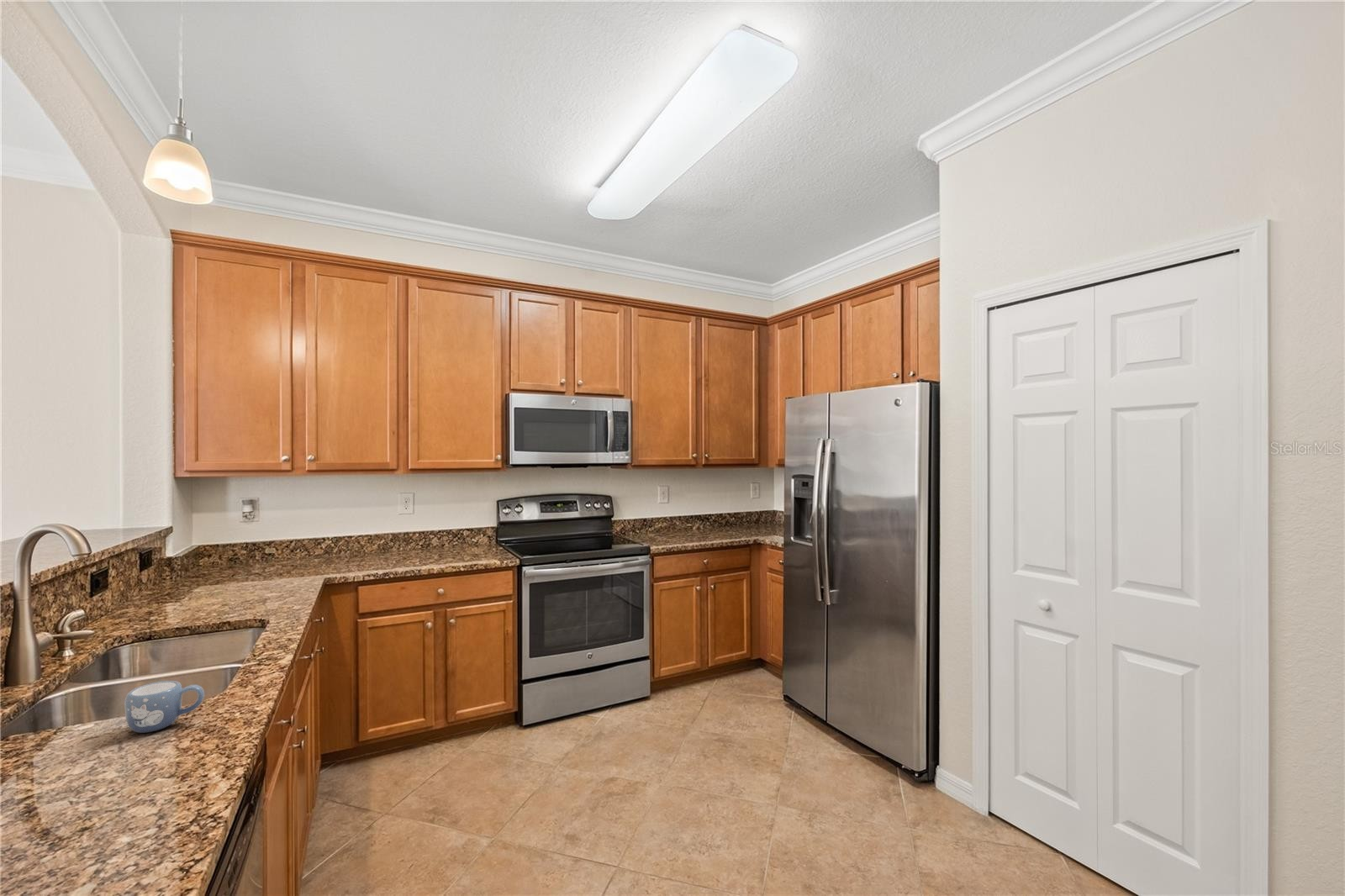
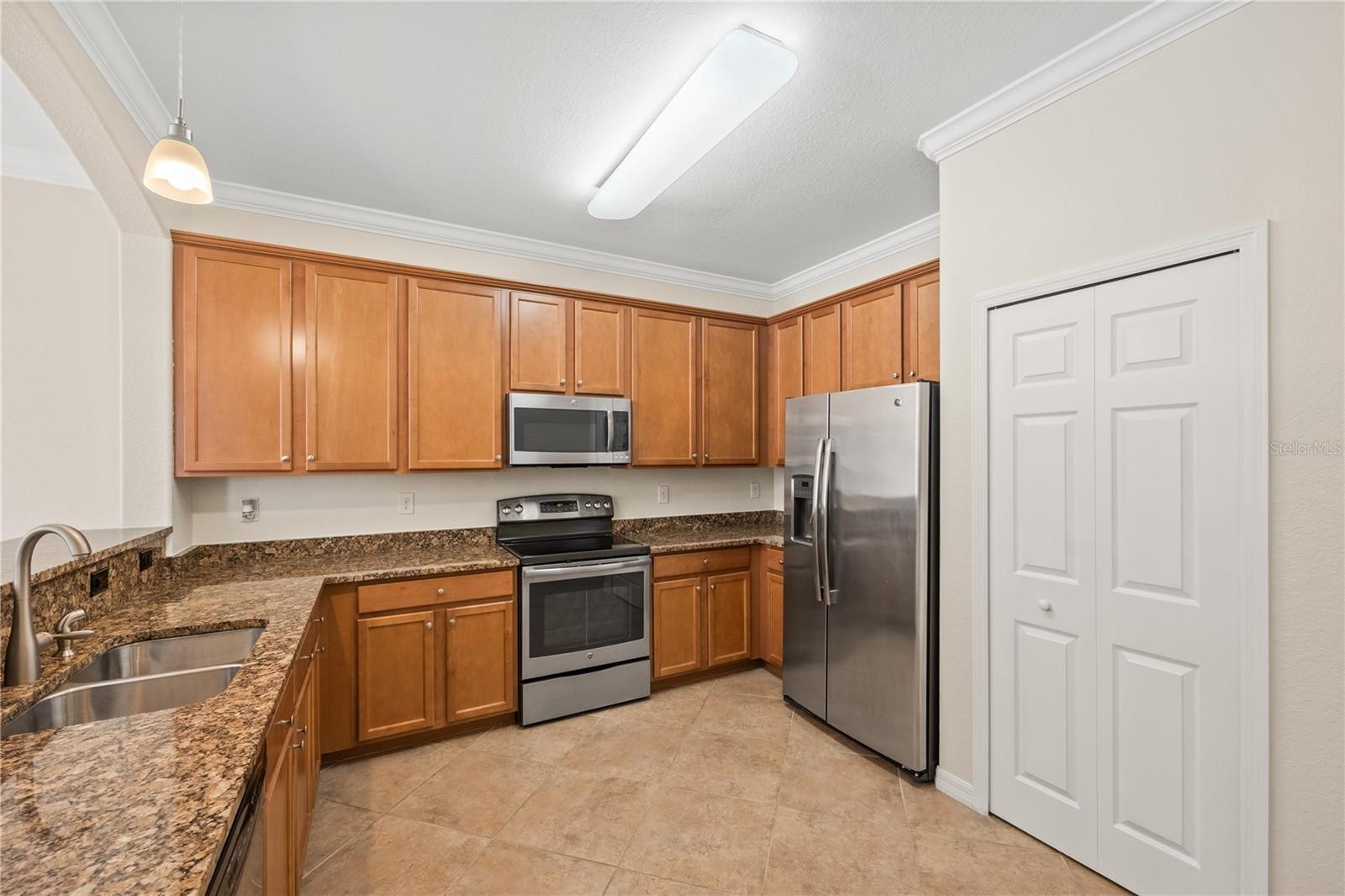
- mug (166, 705)
